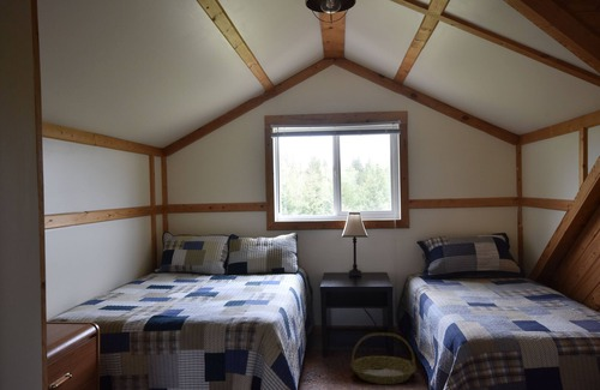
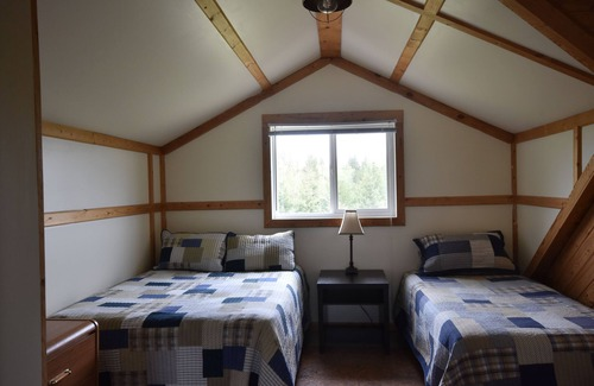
- basket (383, 356)
